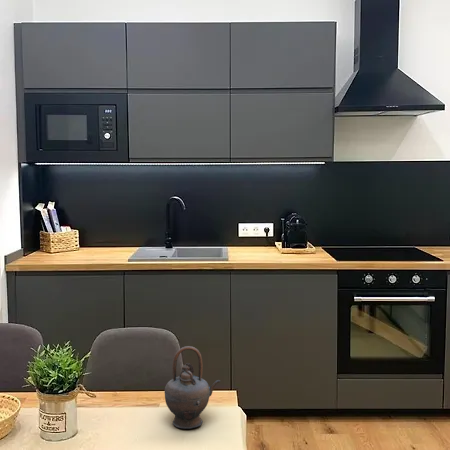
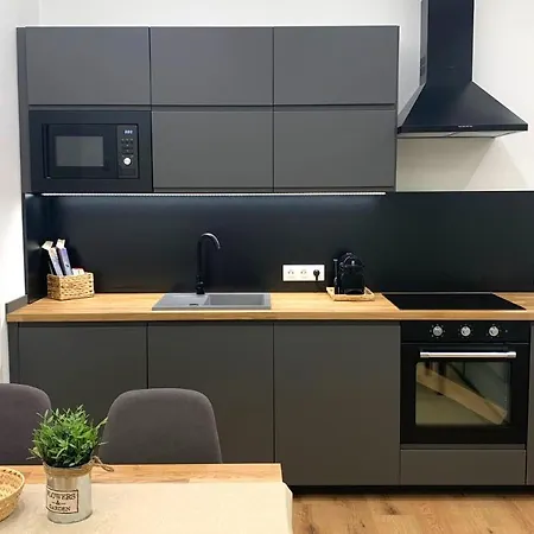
- teapot (192, 385)
